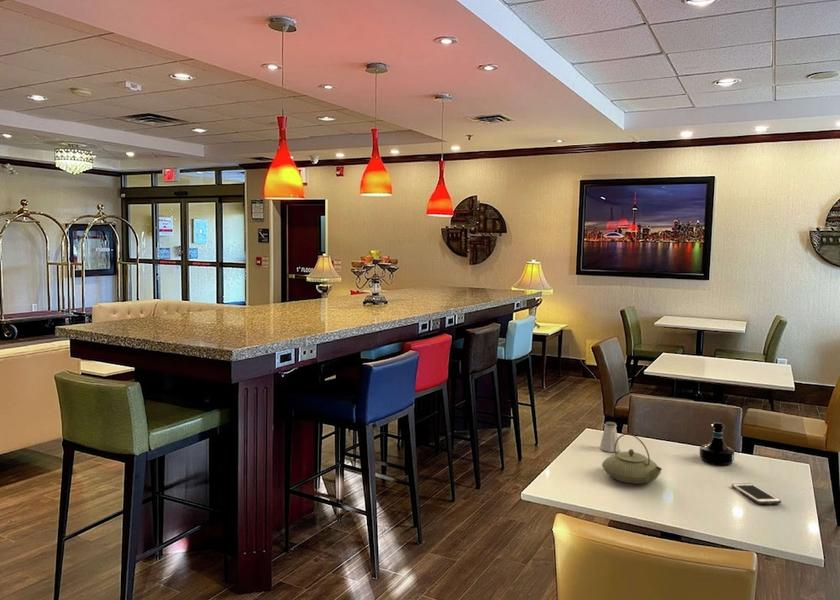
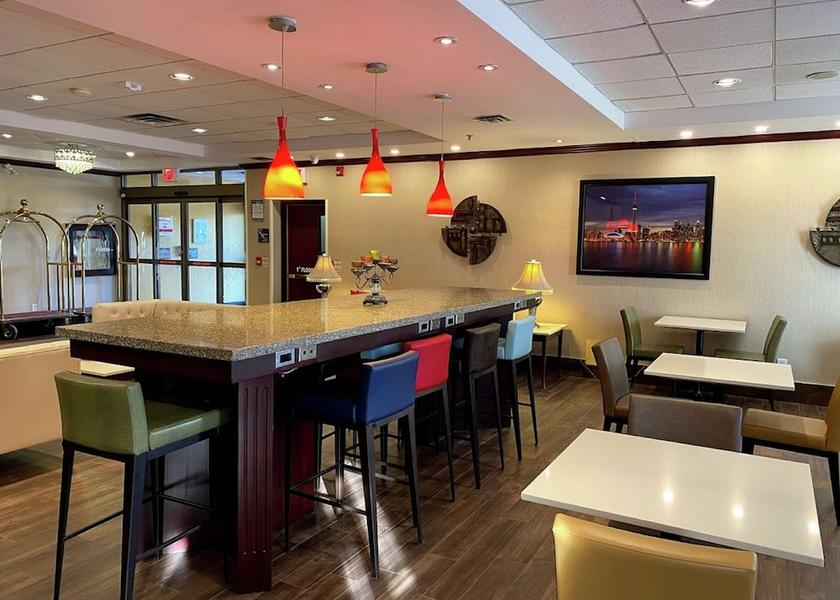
- teapot (634, 456)
- cell phone (755, 493)
- tequila bottle (717, 441)
- saltshaker (610, 435)
